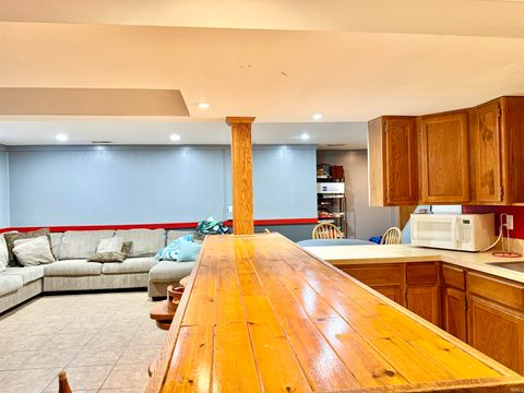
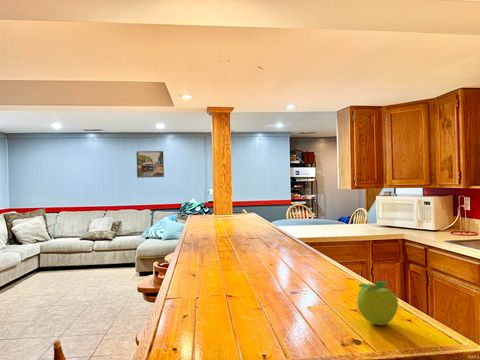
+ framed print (150, 164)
+ fruit (376, 302)
